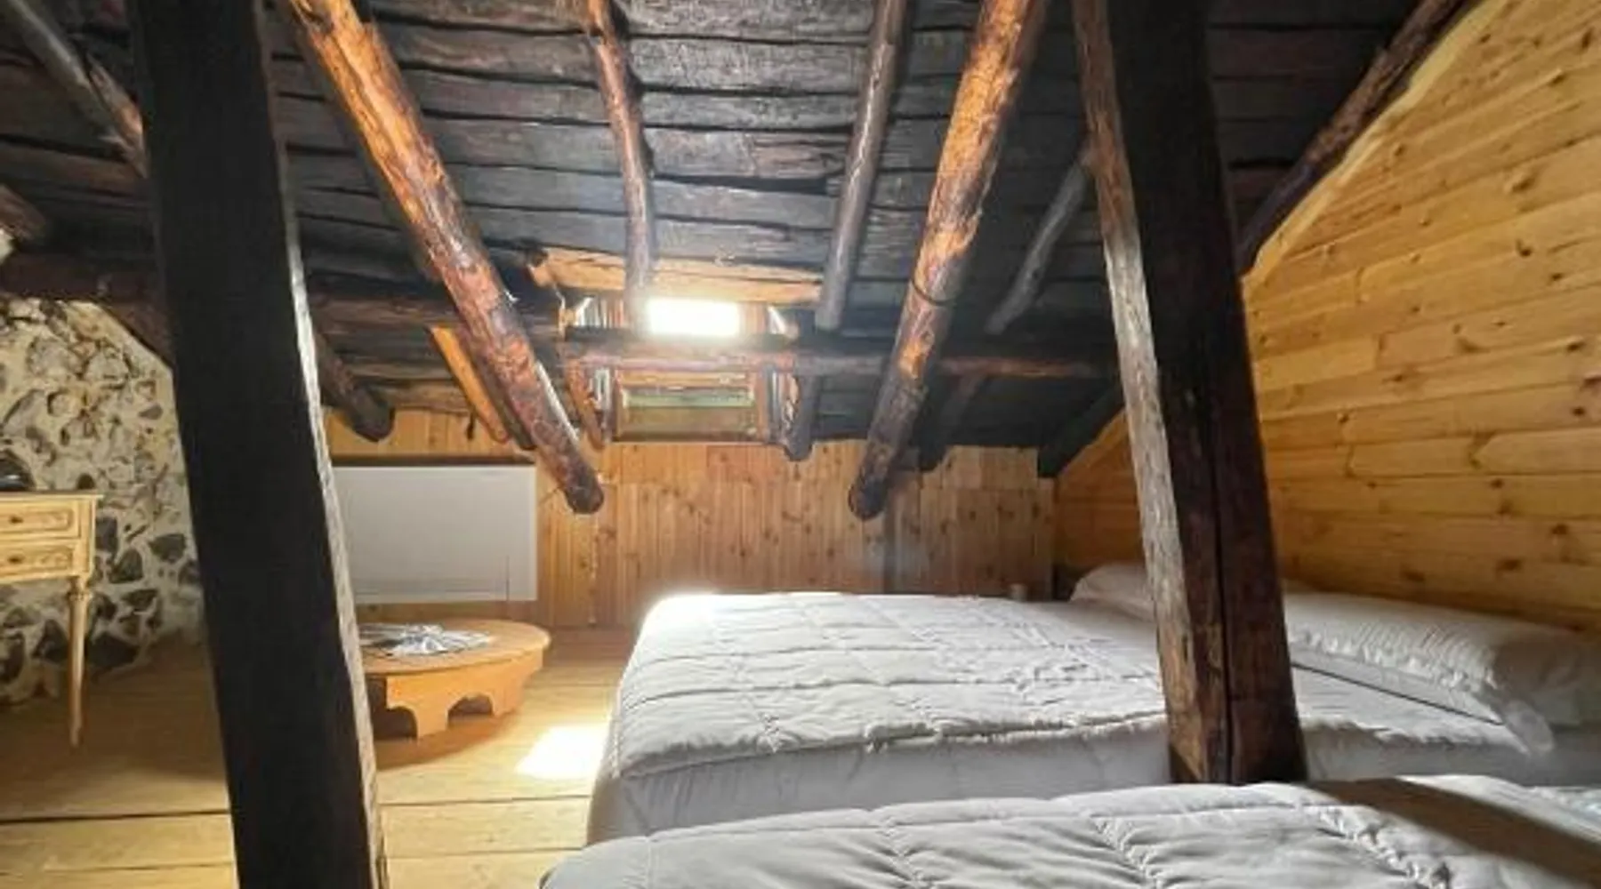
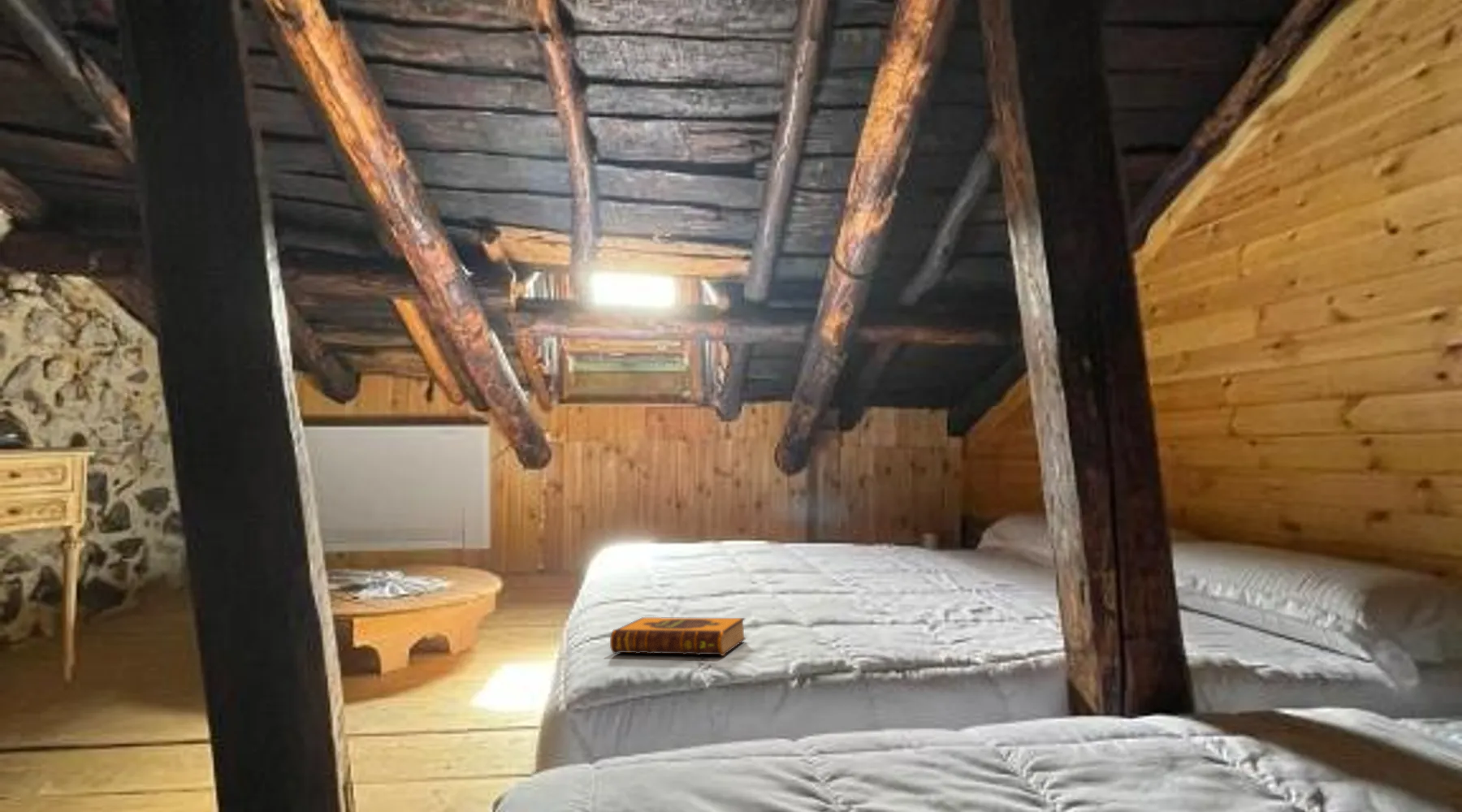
+ hardback book (679, 636)
